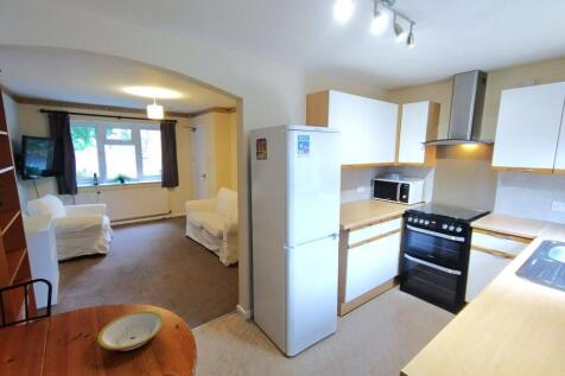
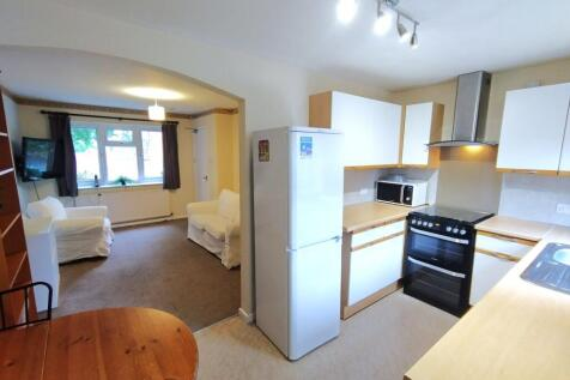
- bowl (133, 333)
